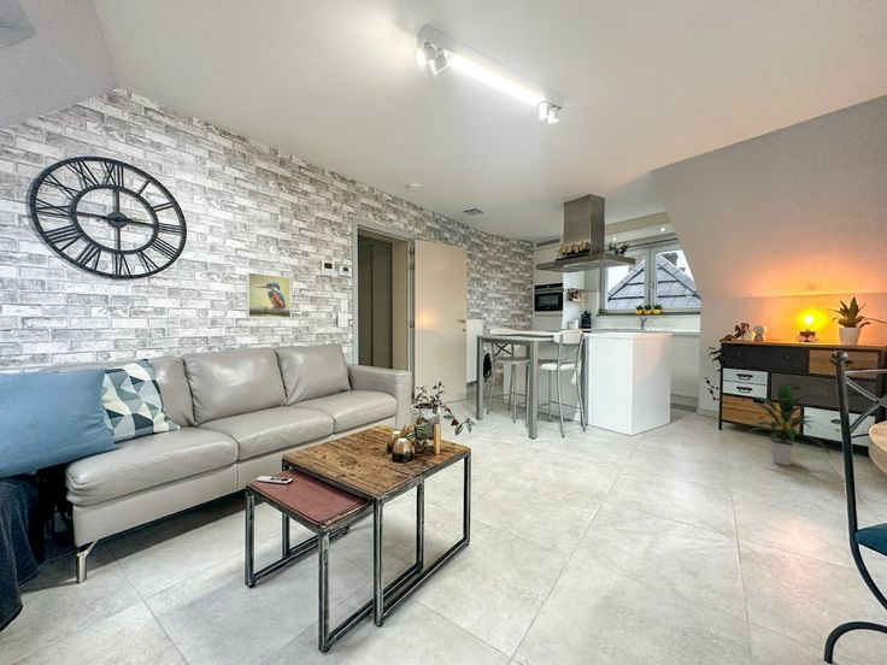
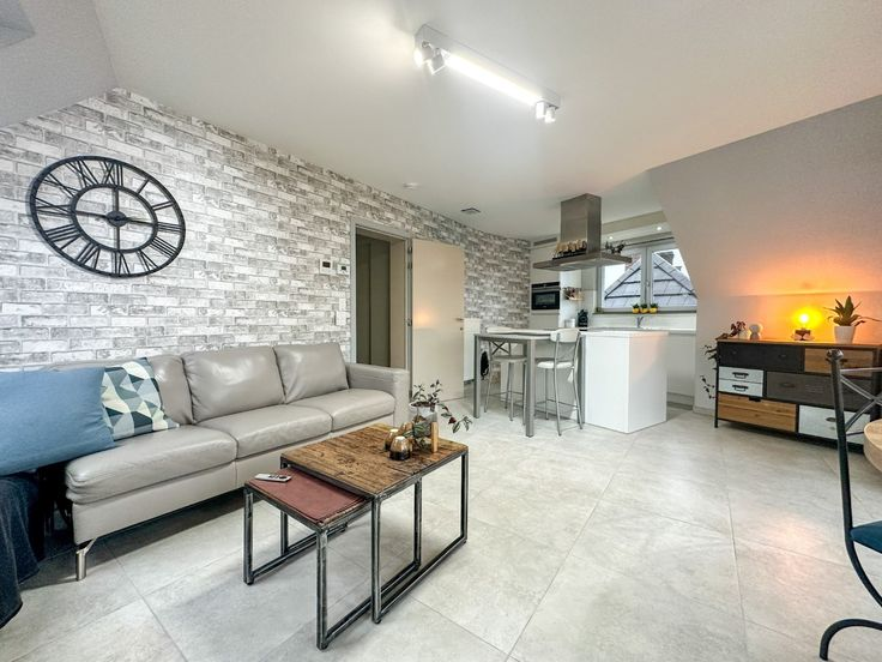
- indoor plant (785, 425)
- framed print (269, 296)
